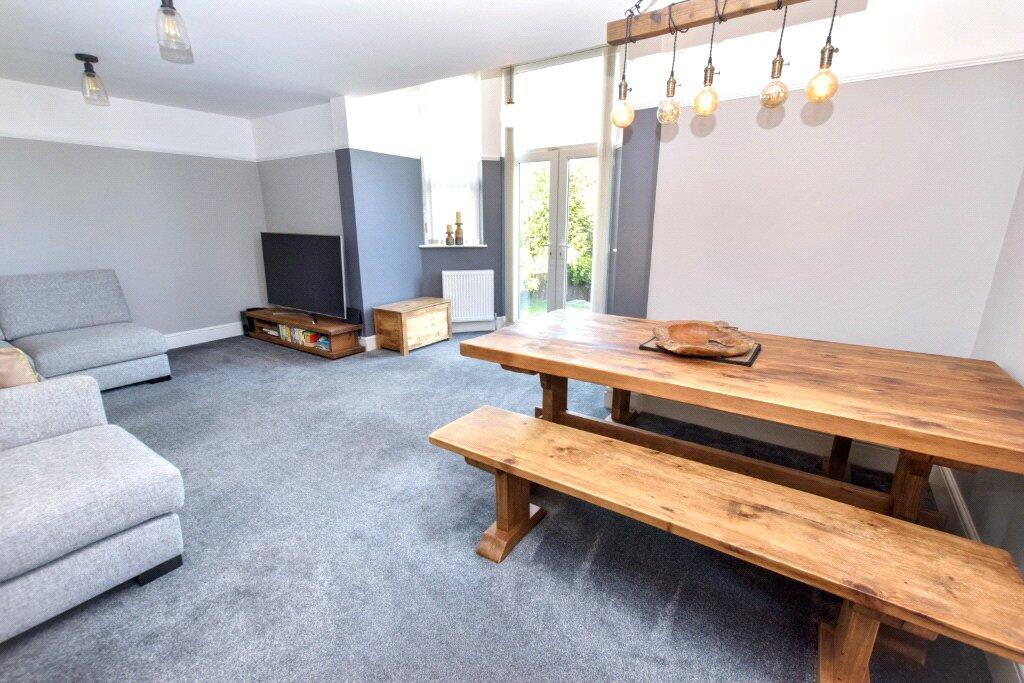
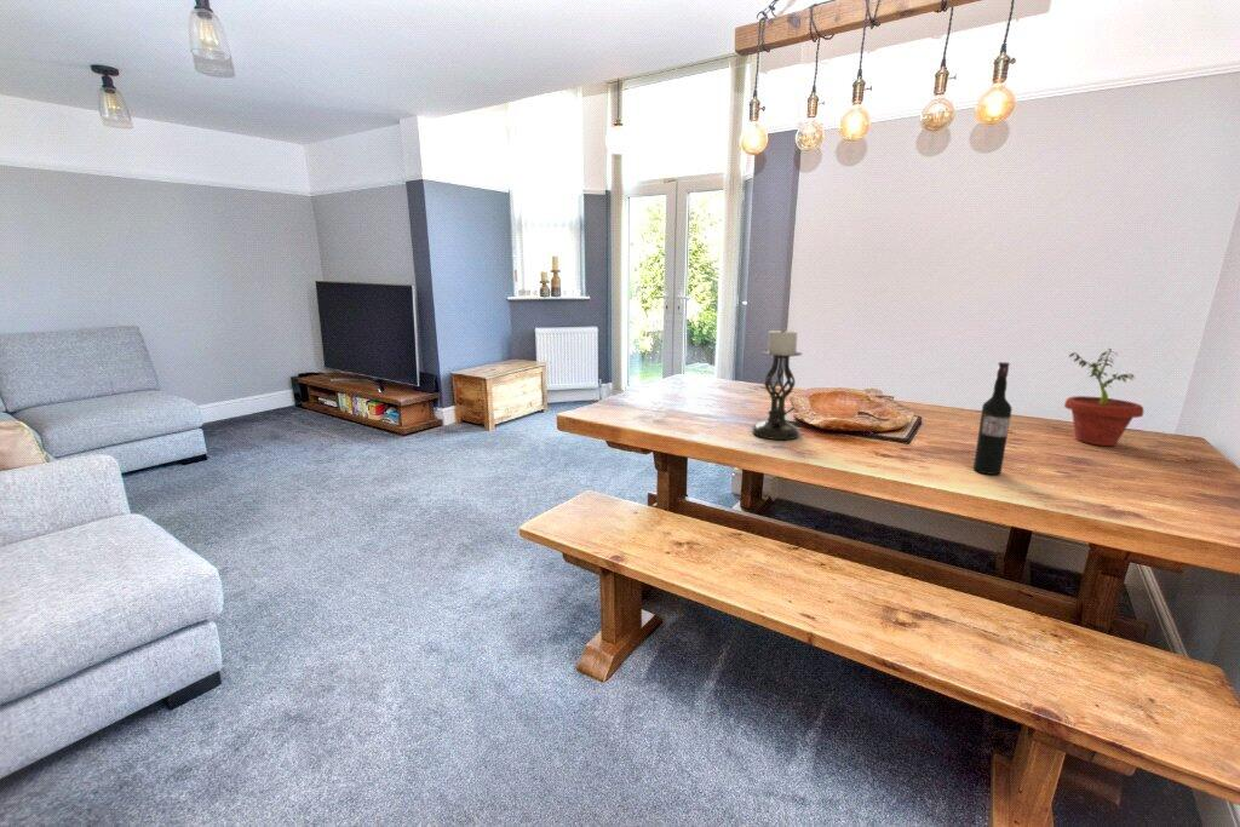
+ potted plant (1102, 395)
+ wine bottle (995, 418)
+ candle holder (779, 381)
